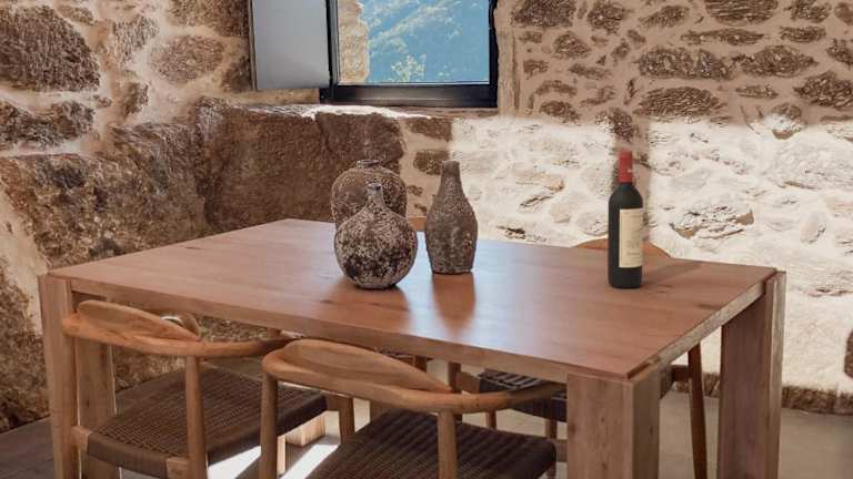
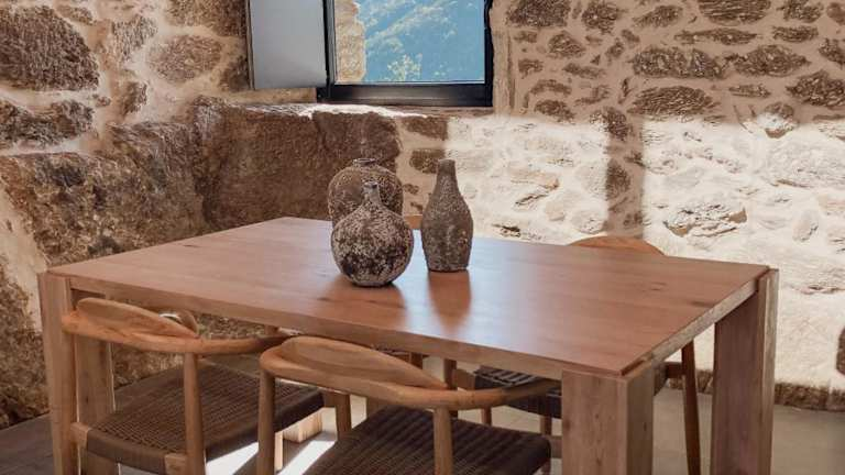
- wine bottle (625, 218)
